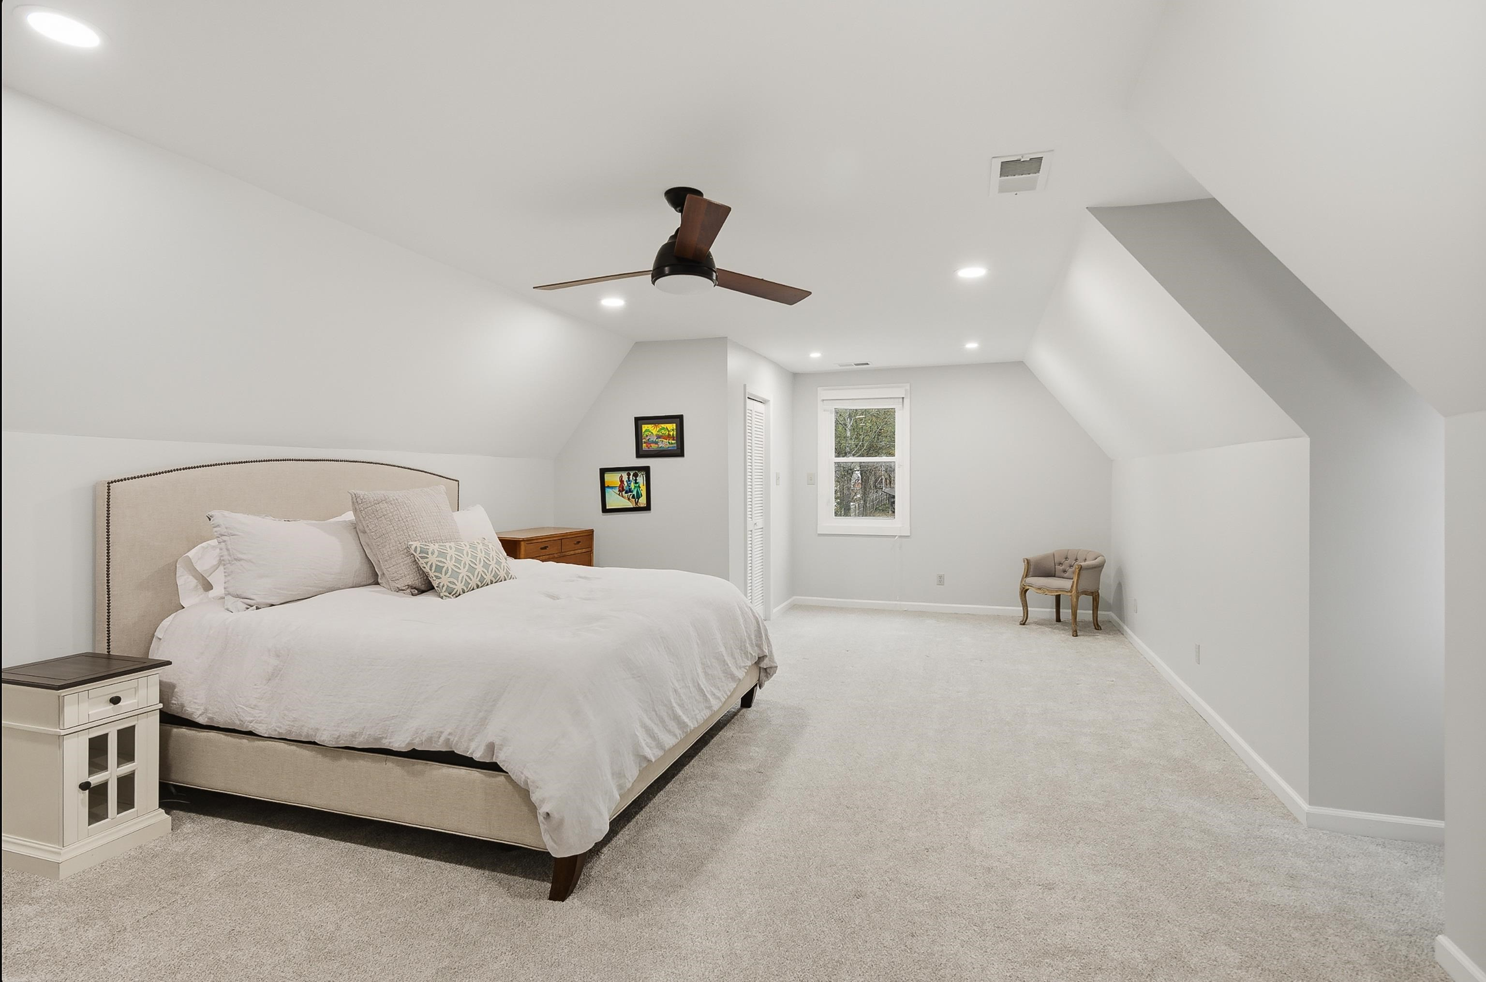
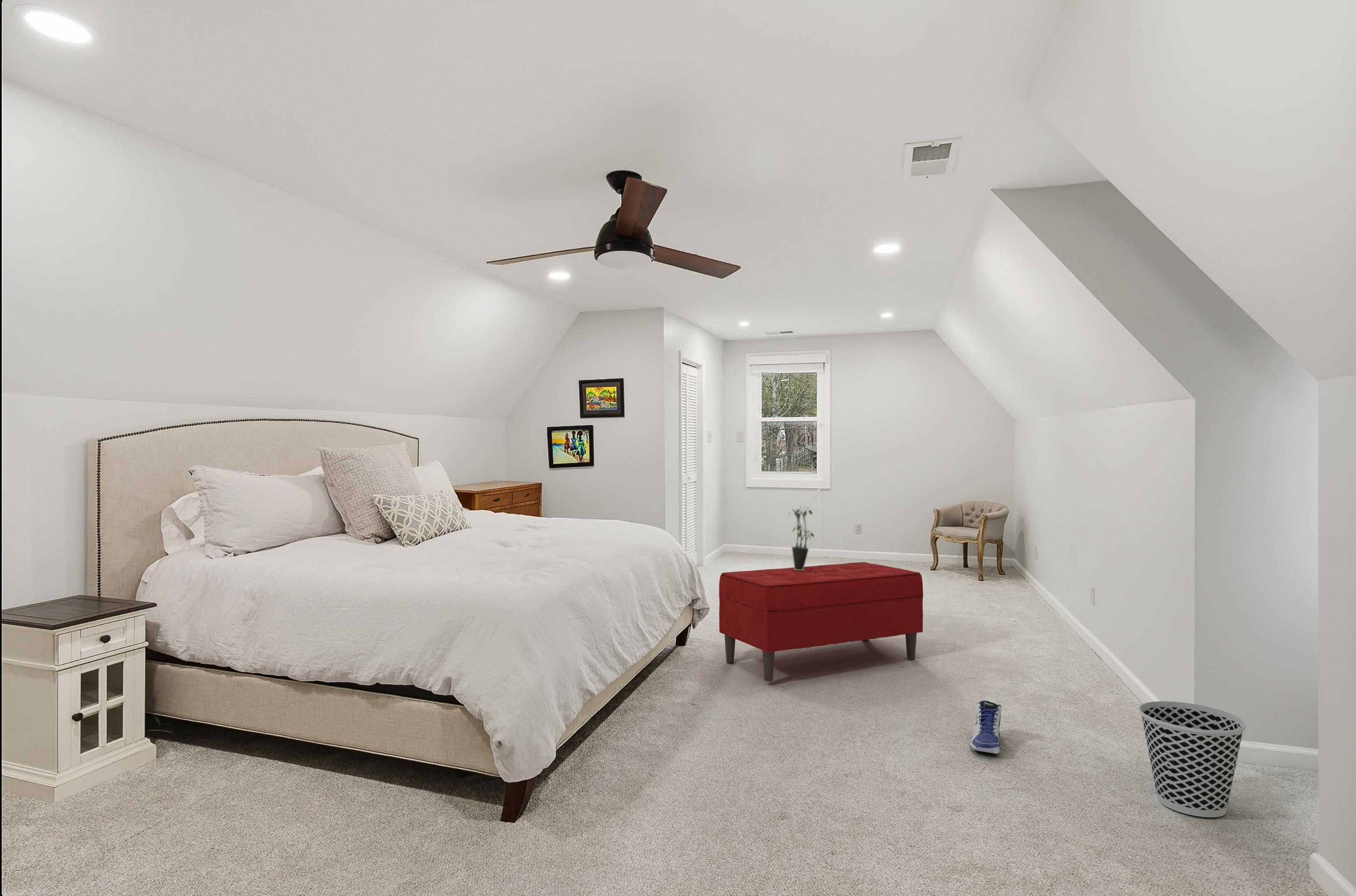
+ wastebasket (1190, 759)
+ potted plant (797, 537)
+ sneaker (986, 724)
+ bench (821, 616)
